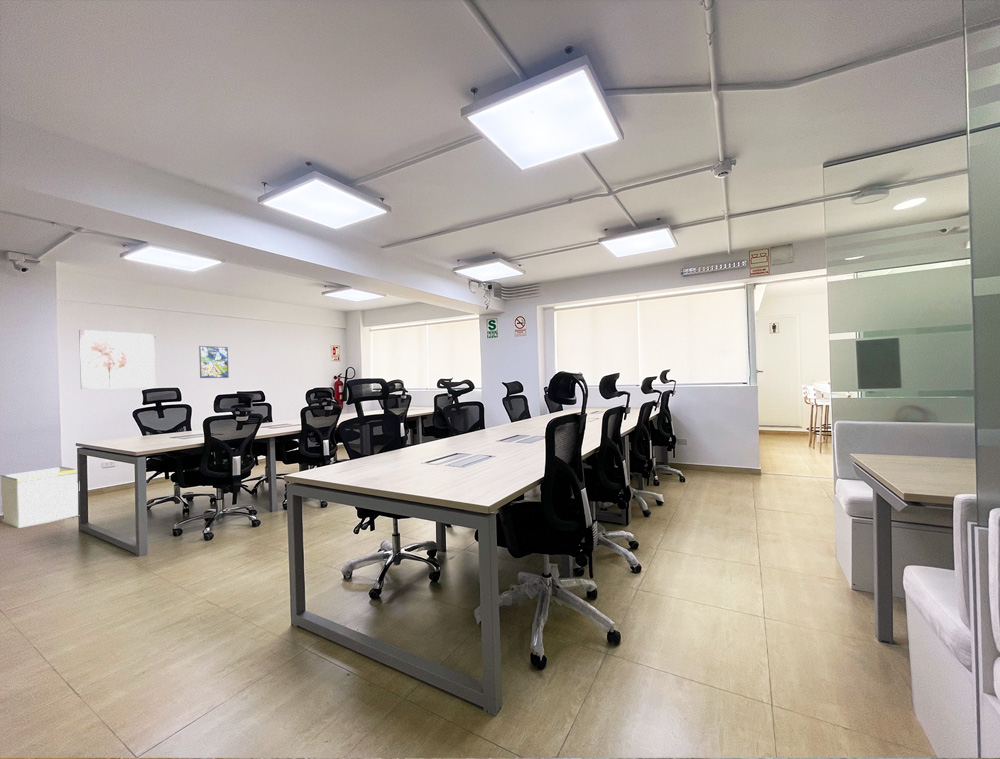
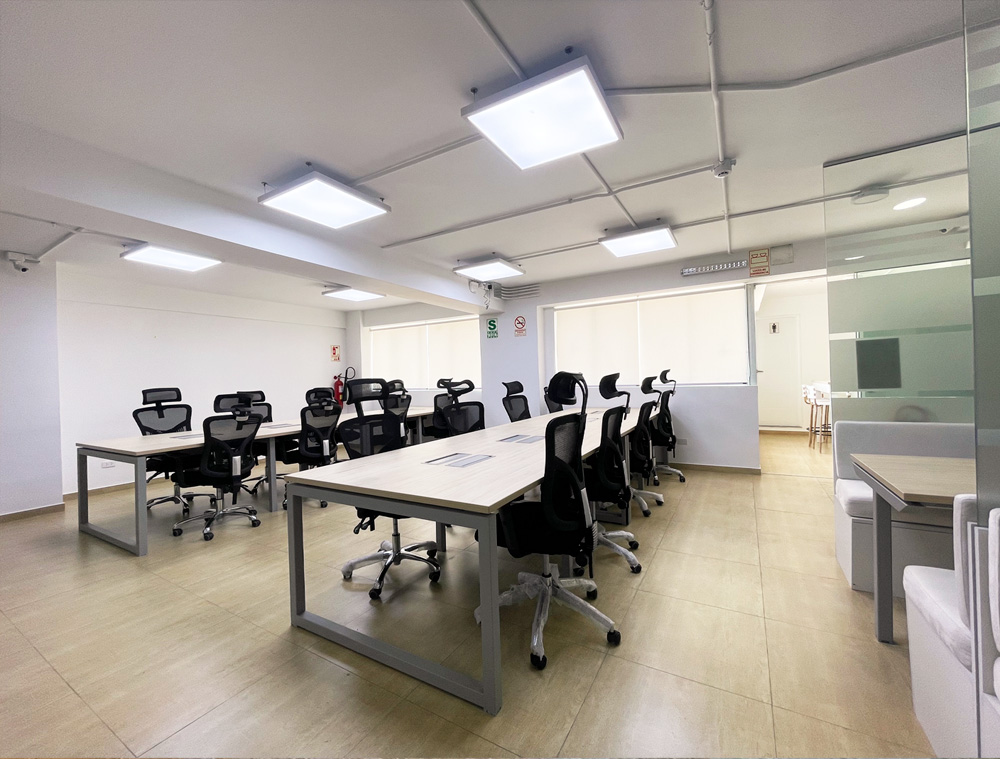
- wall art (119, 360)
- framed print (214, 362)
- storage bin (41, 495)
